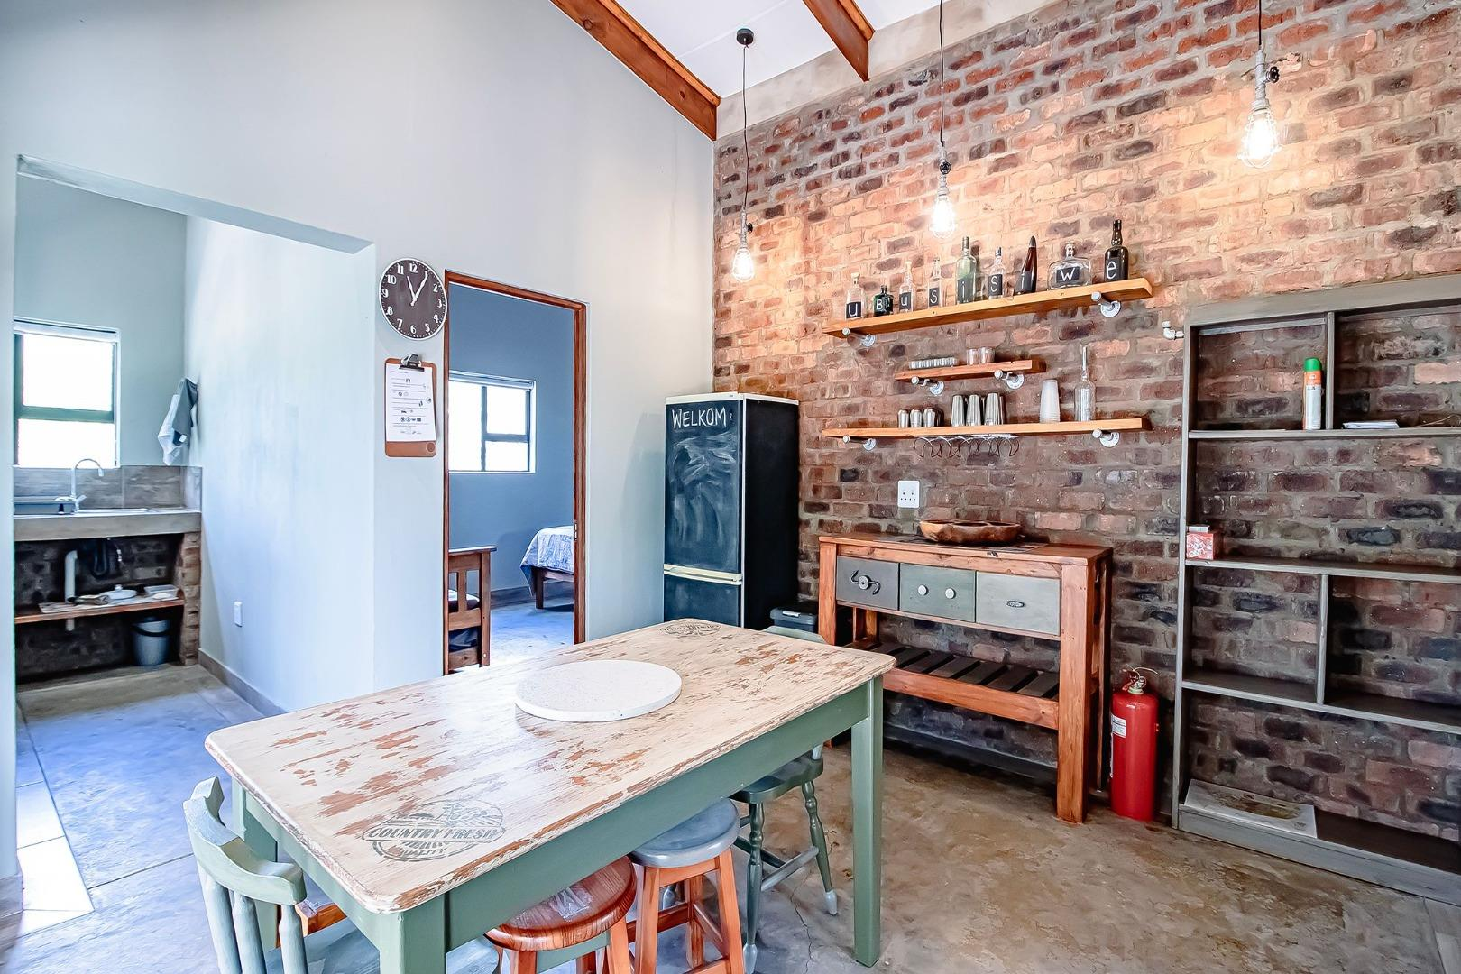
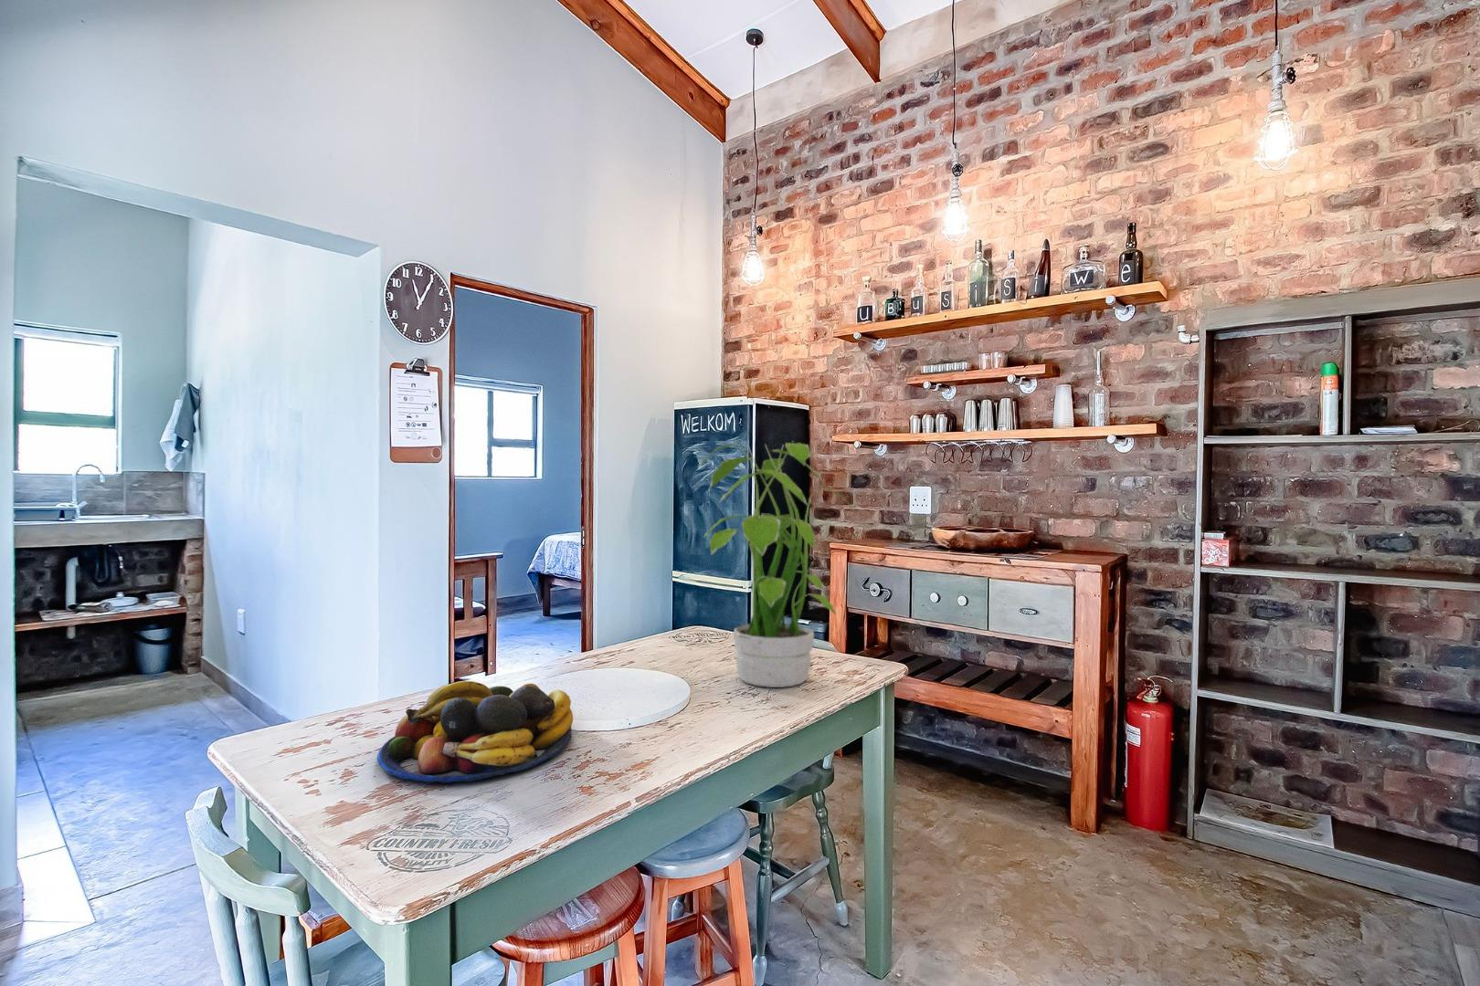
+ fruit bowl (477, 712)
+ potted plant (759, 560)
